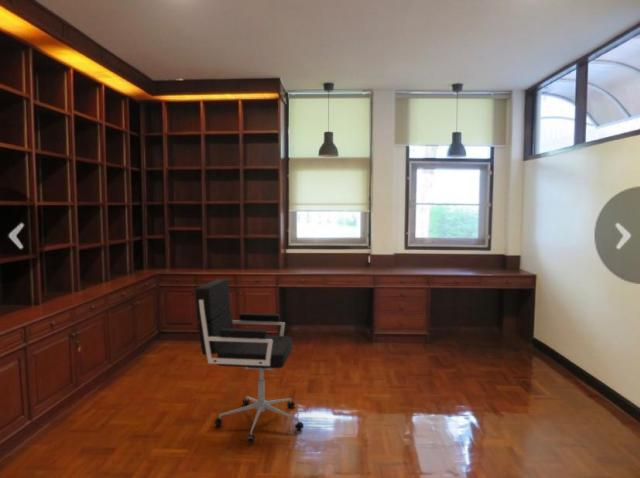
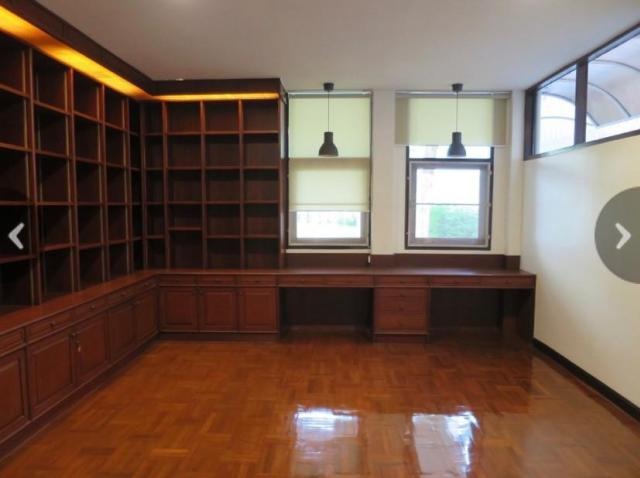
- office chair (249, 352)
